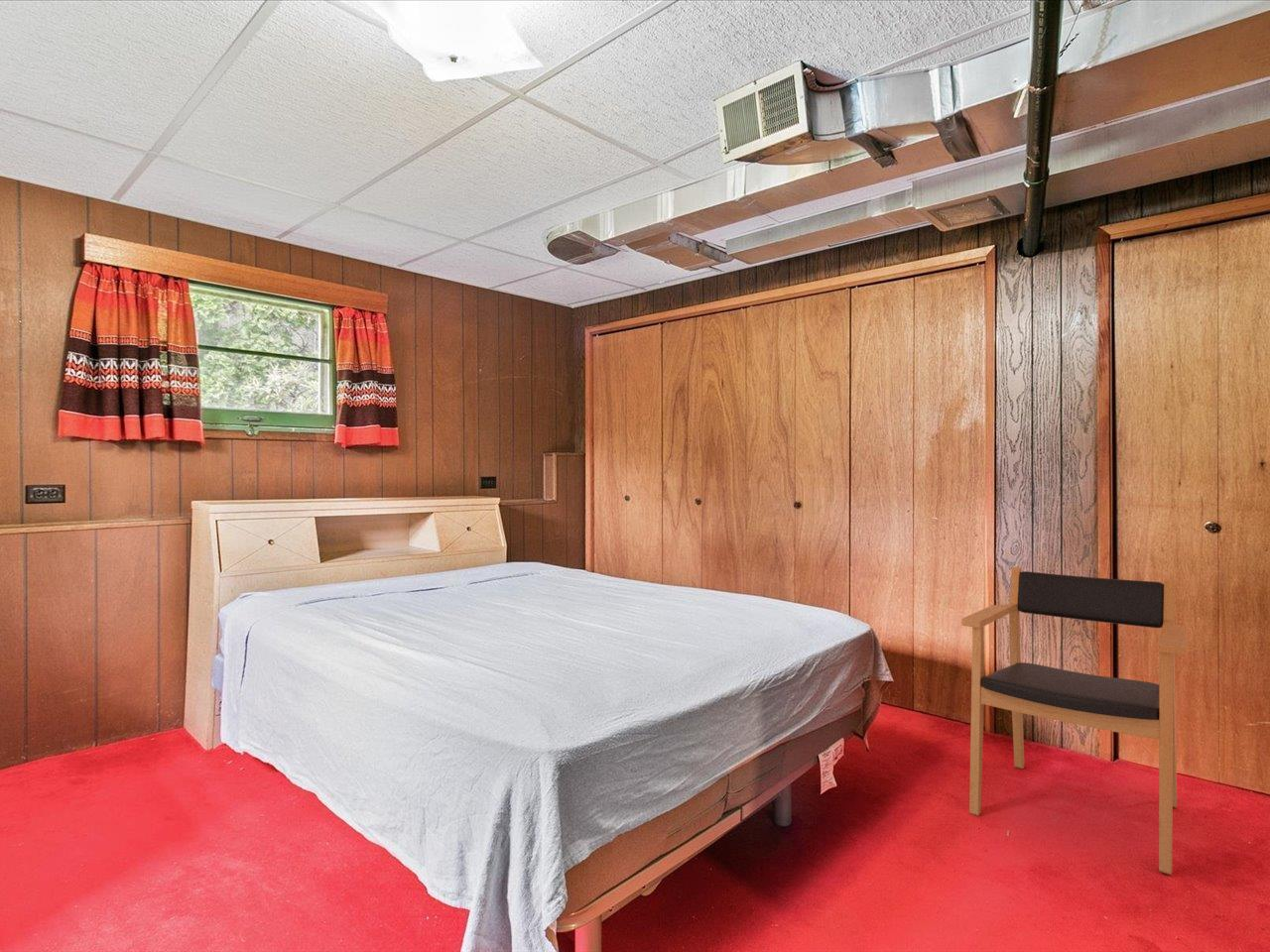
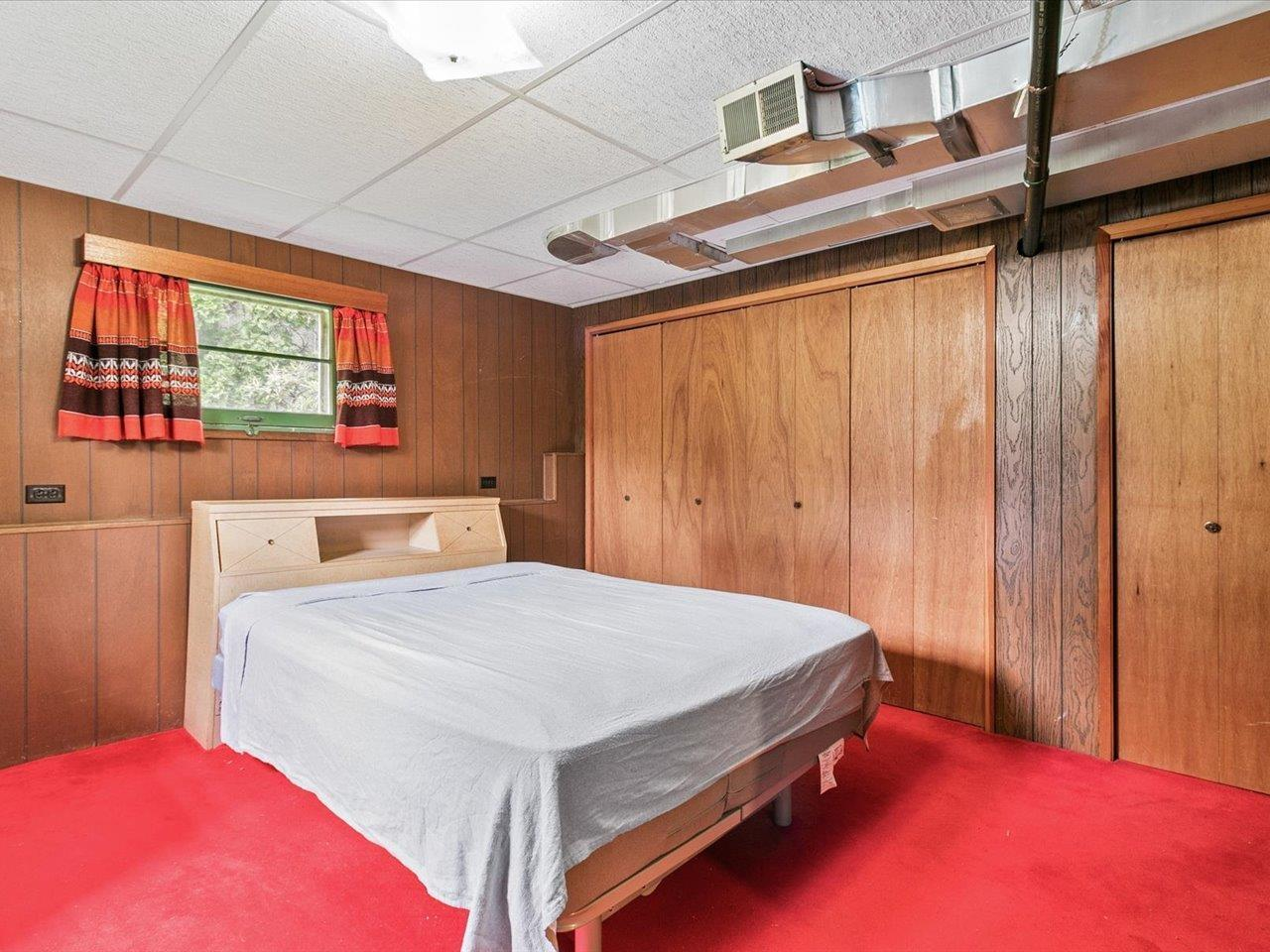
- armchair (1077, 695)
